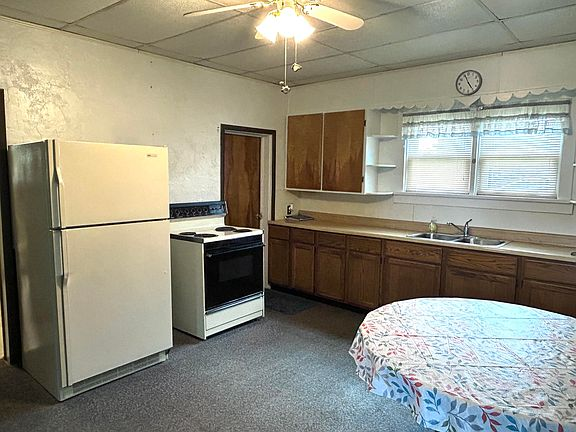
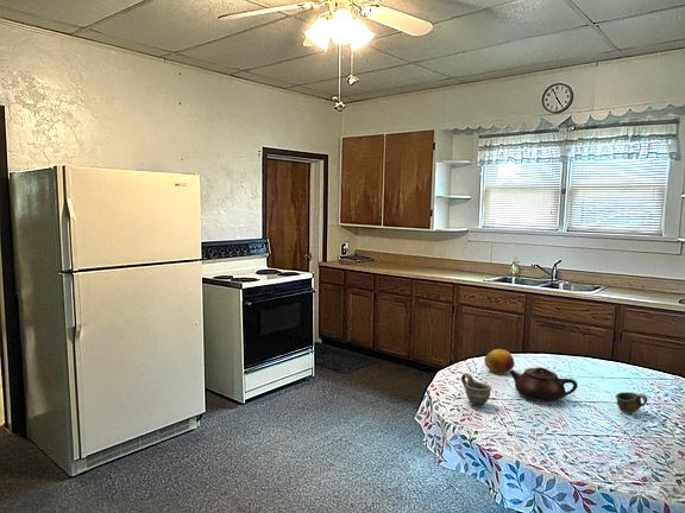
+ cup (629, 400)
+ teapot (541, 381)
+ fruit (498, 360)
+ cup (476, 390)
